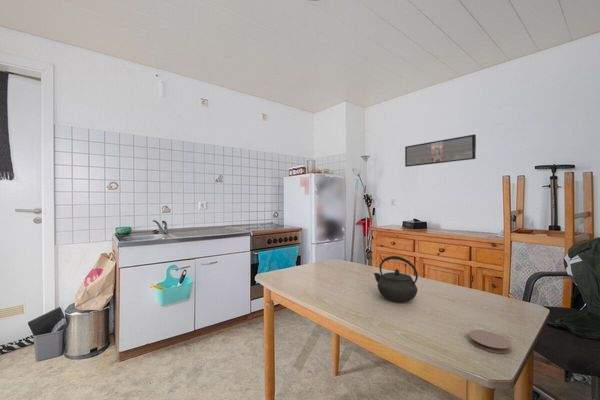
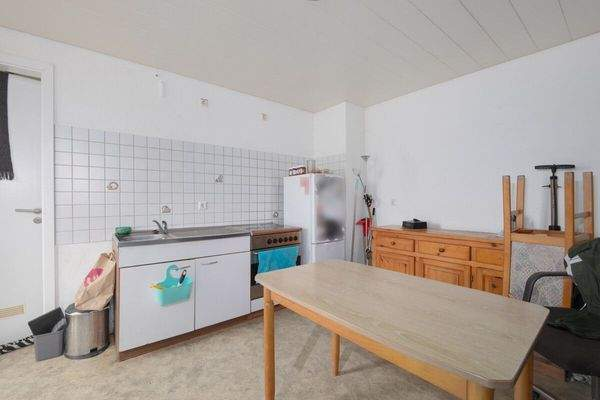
- coaster (489, 340)
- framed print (437, 152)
- kettle (394, 276)
